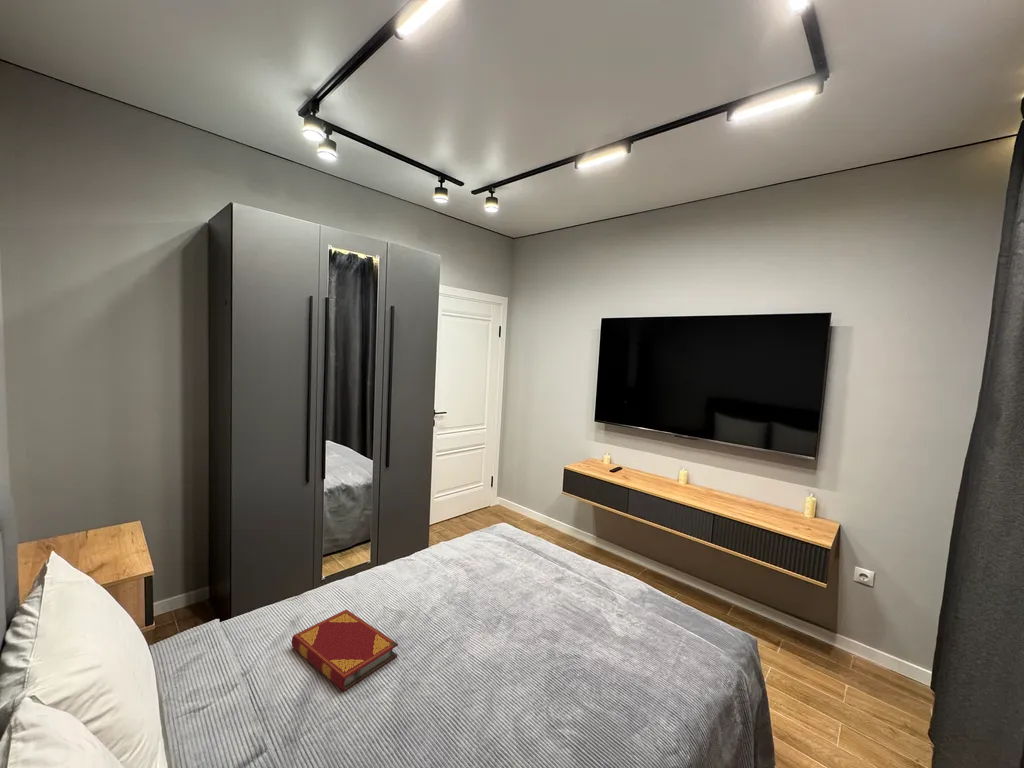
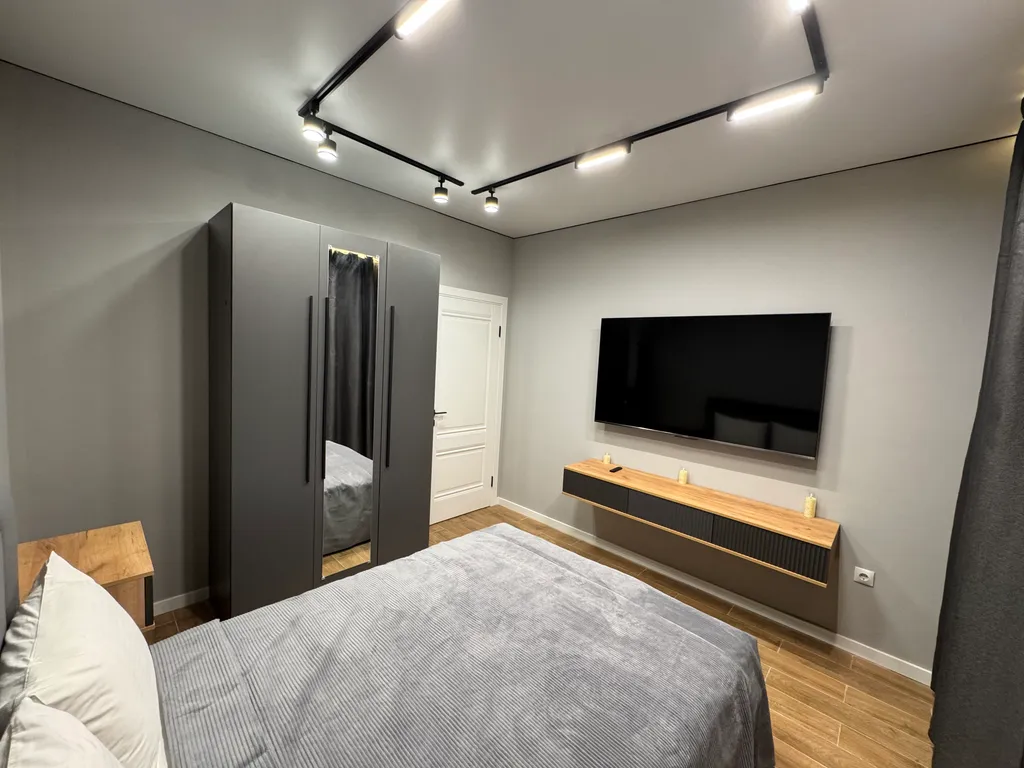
- hardback book (344, 645)
